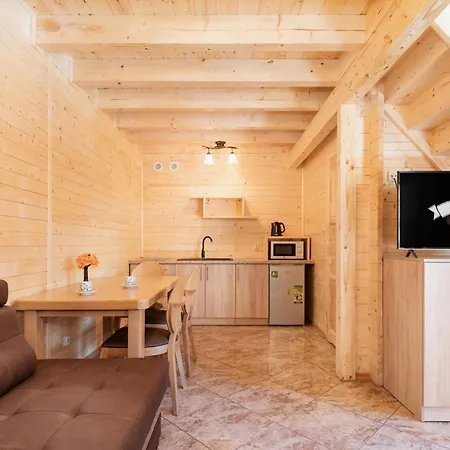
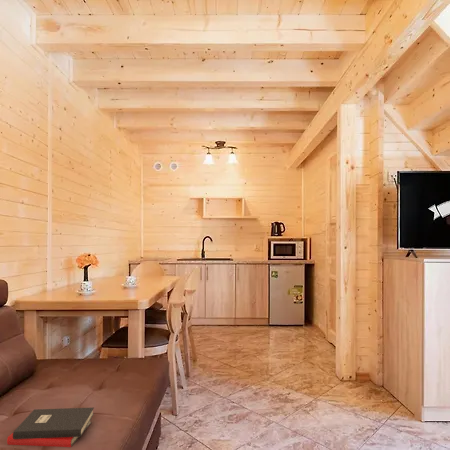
+ hardback book (55, 425)
